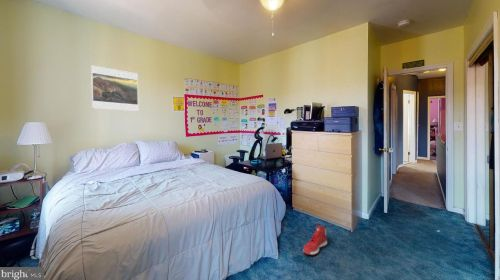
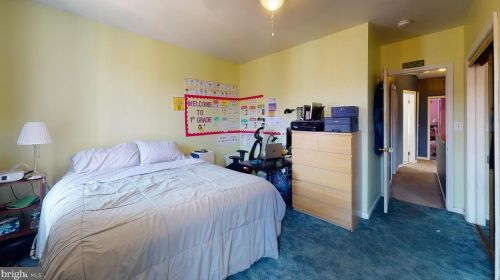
- sneaker (315, 237)
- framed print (116, 89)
